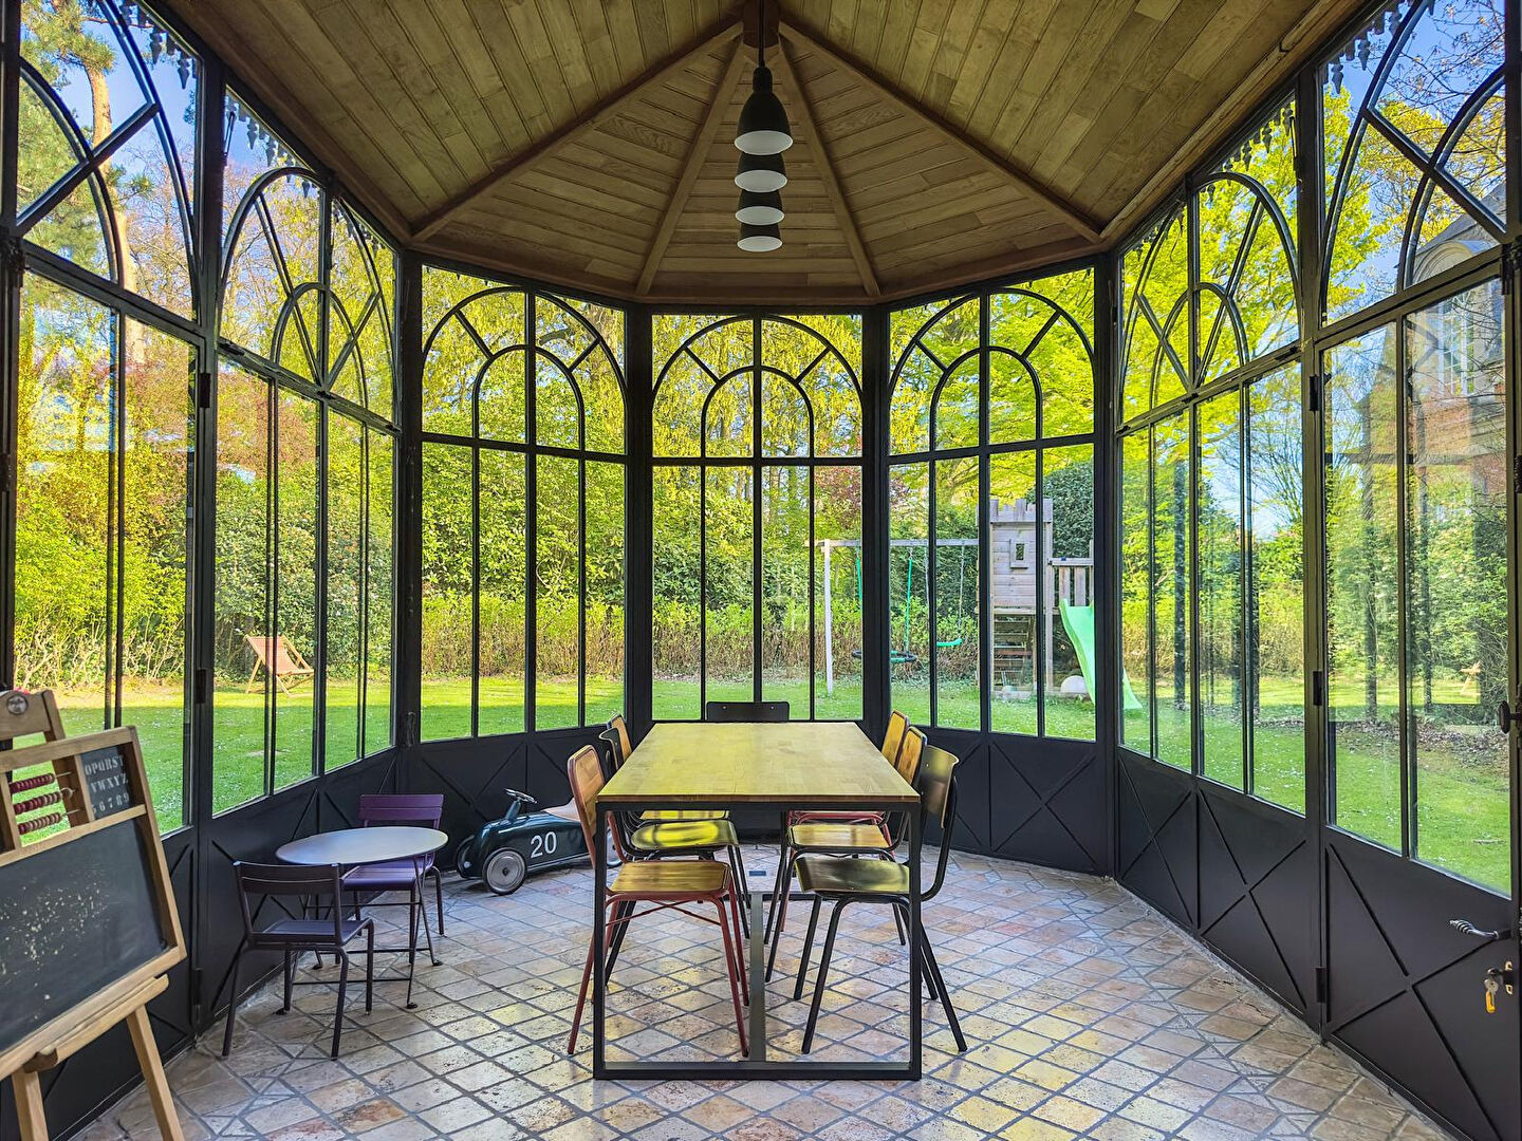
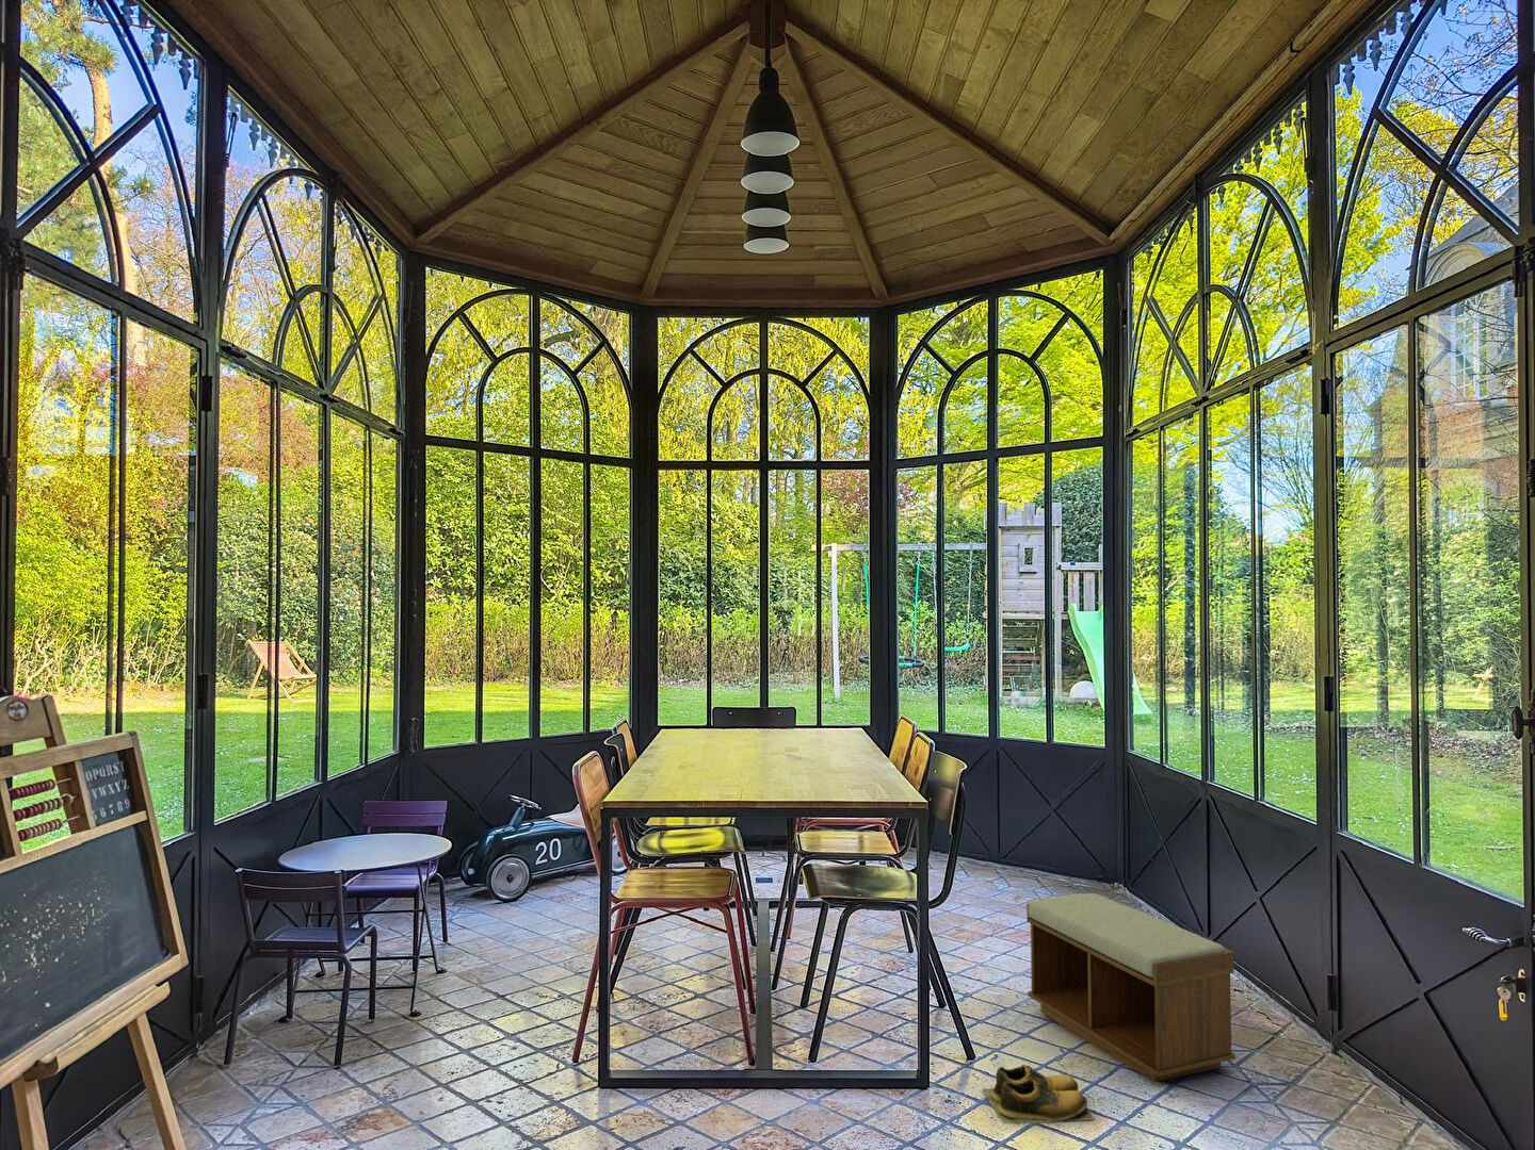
+ bench (1122, 978)
+ shoes (1036, 1088)
